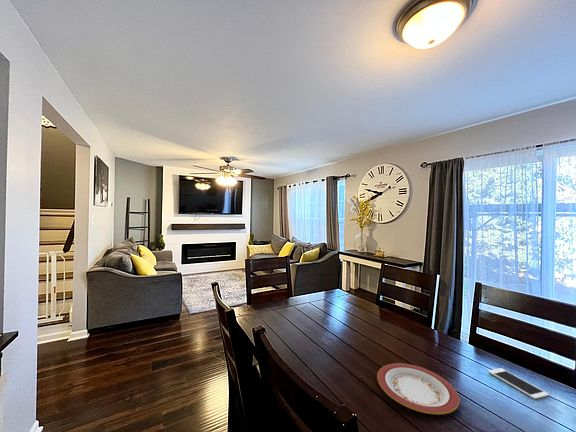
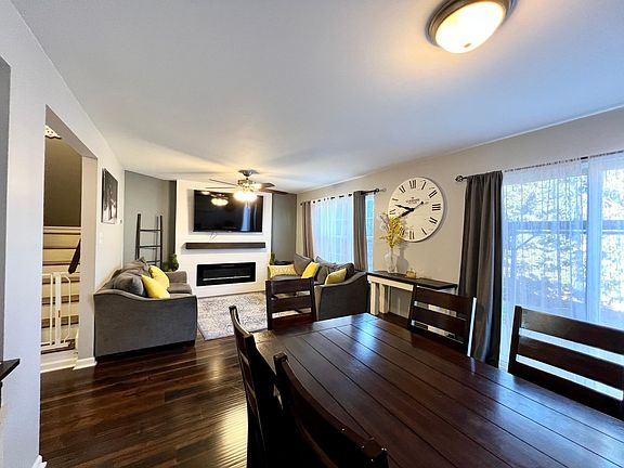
- plate (415, 387)
- cell phone (516, 382)
